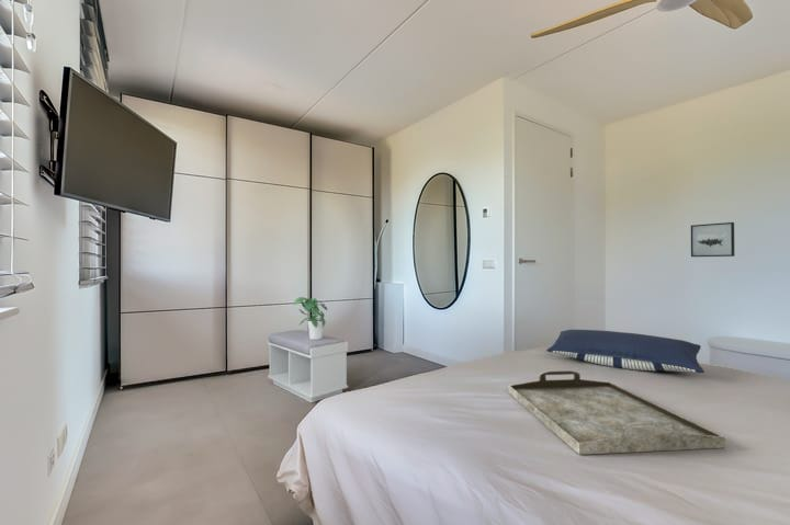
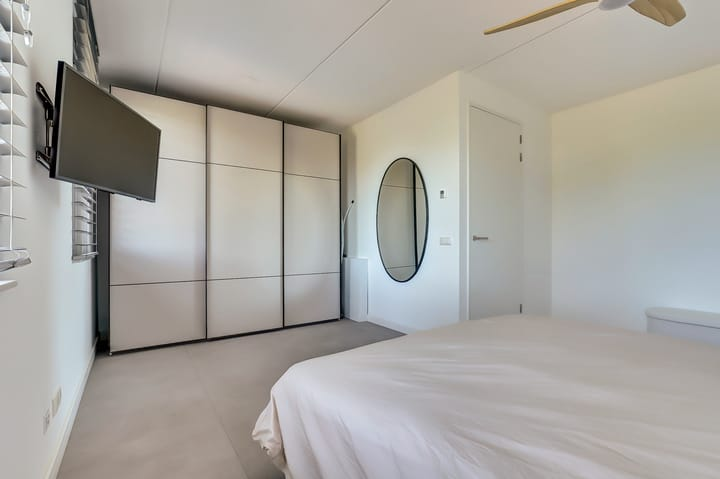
- potted plant (312, 317)
- bench (305, 362)
- serving tray (597, 402)
- wall art (711, 240)
- pillow (620, 349)
